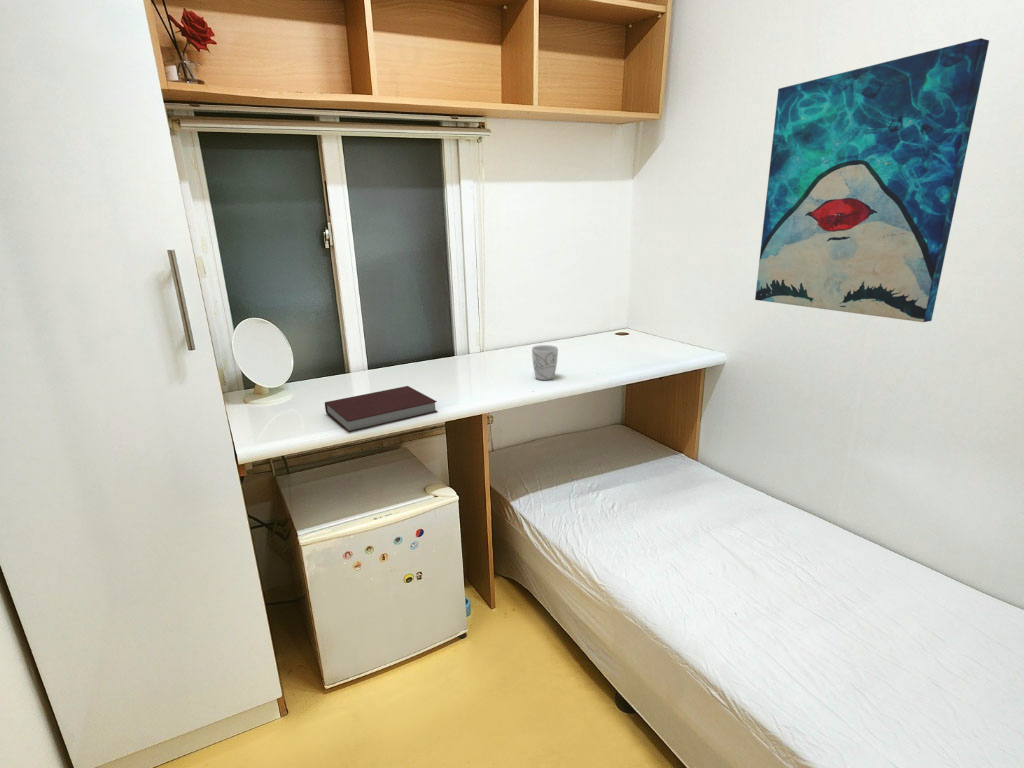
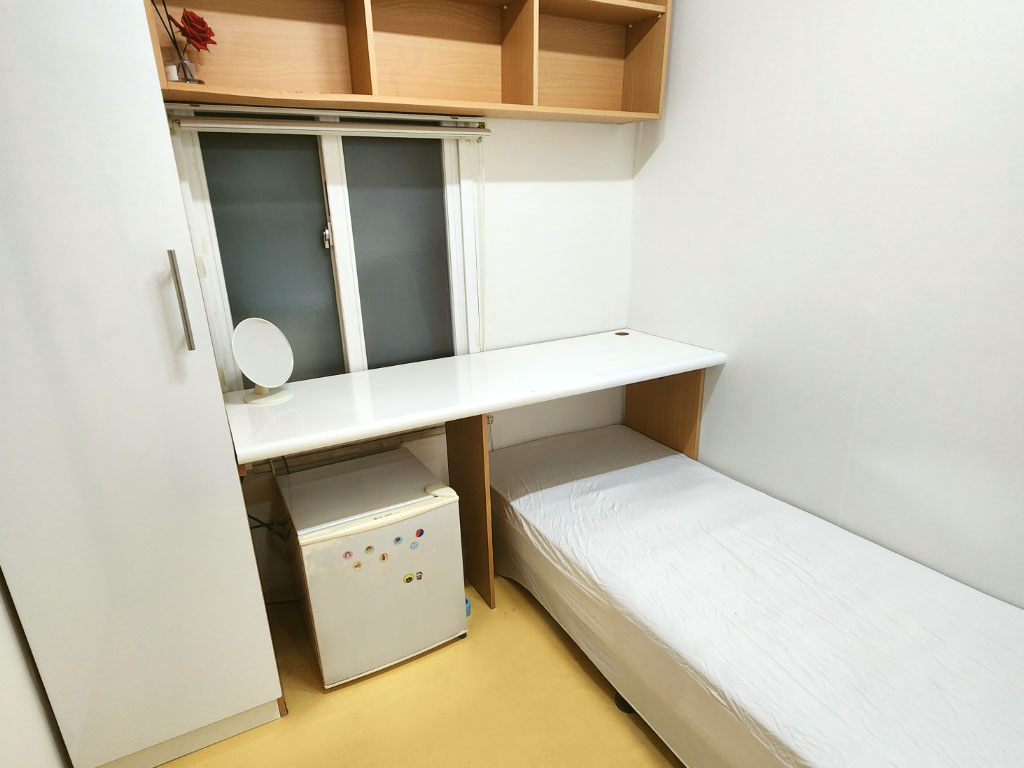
- wall art (848, 195)
- notebook (380, 406)
- mug (542, 361)
